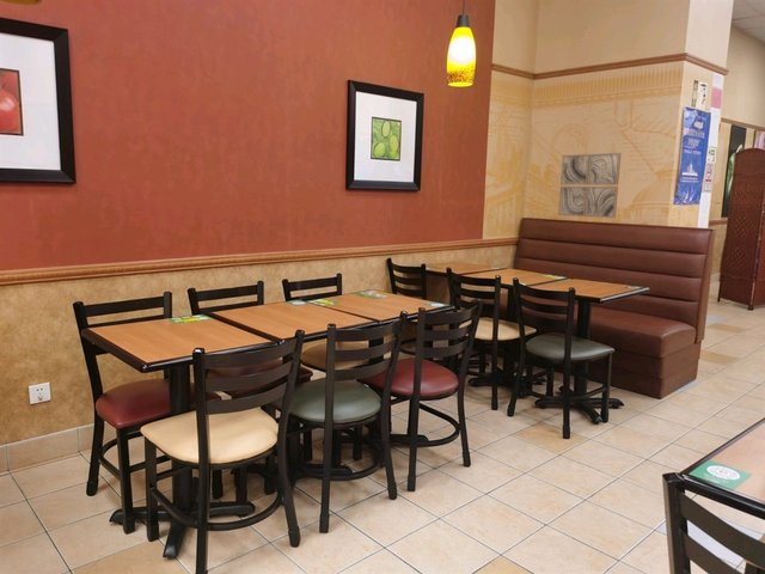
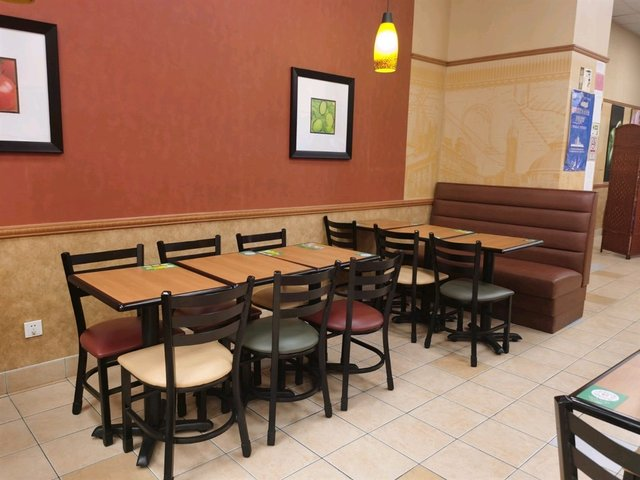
- wall art (587, 184)
